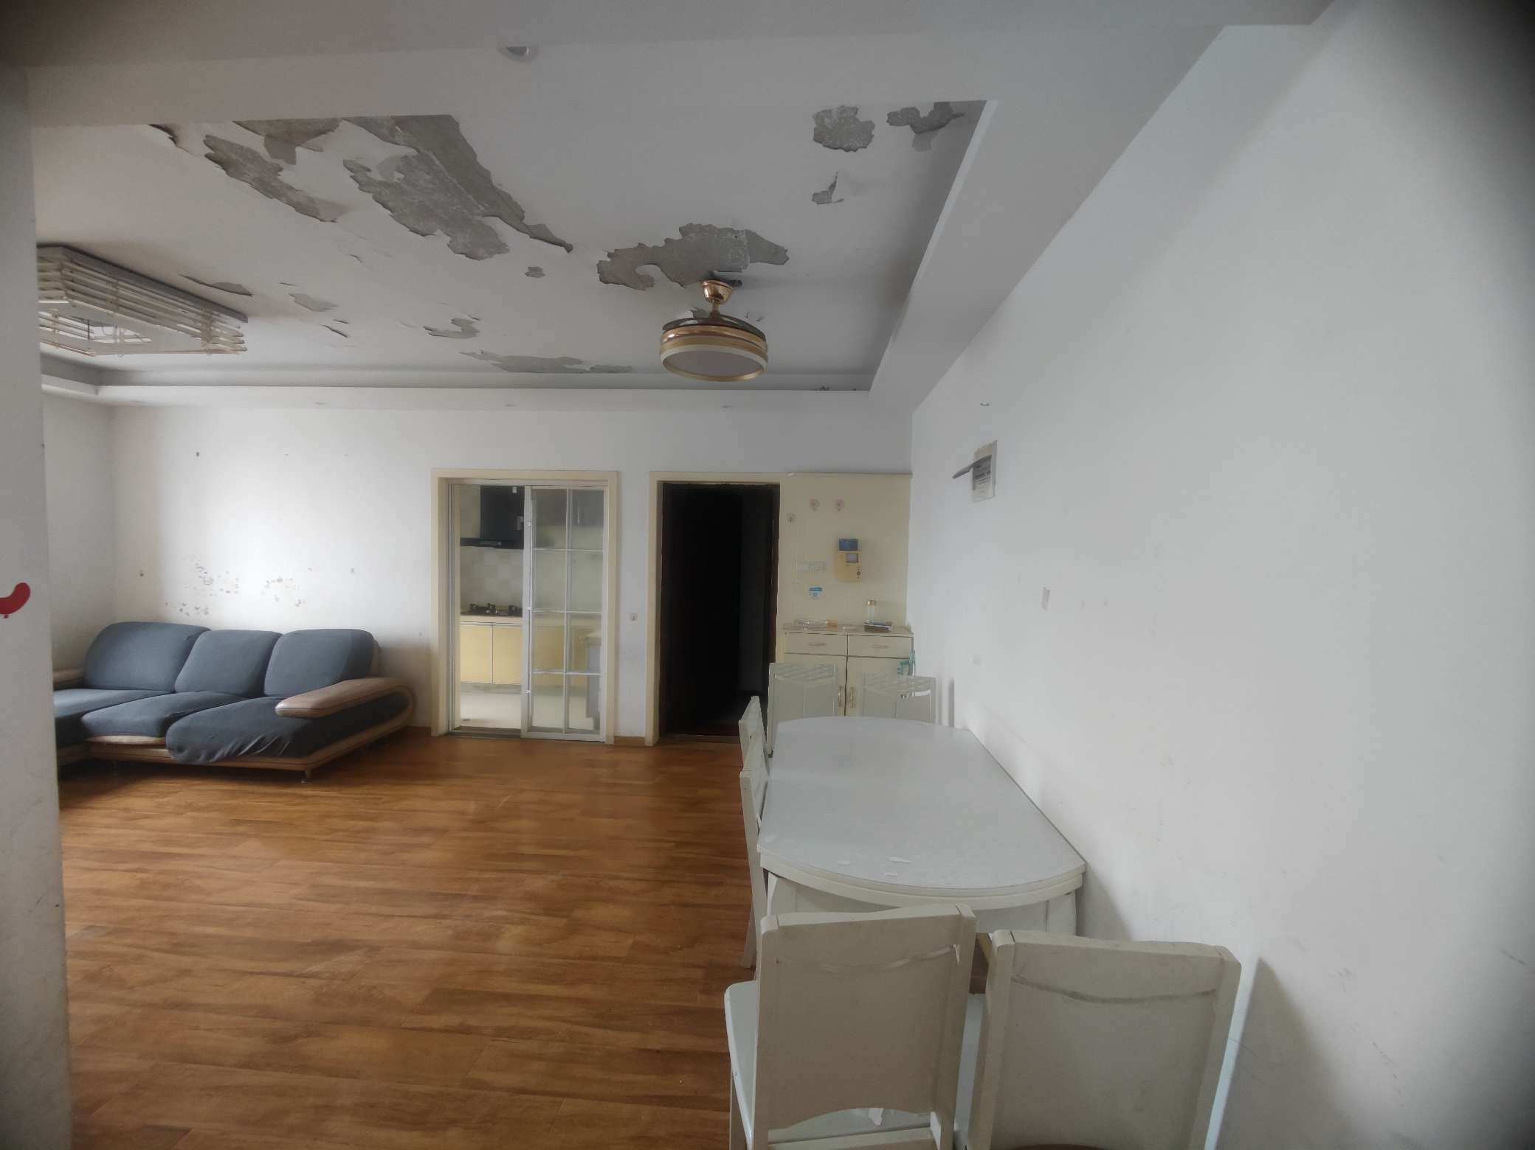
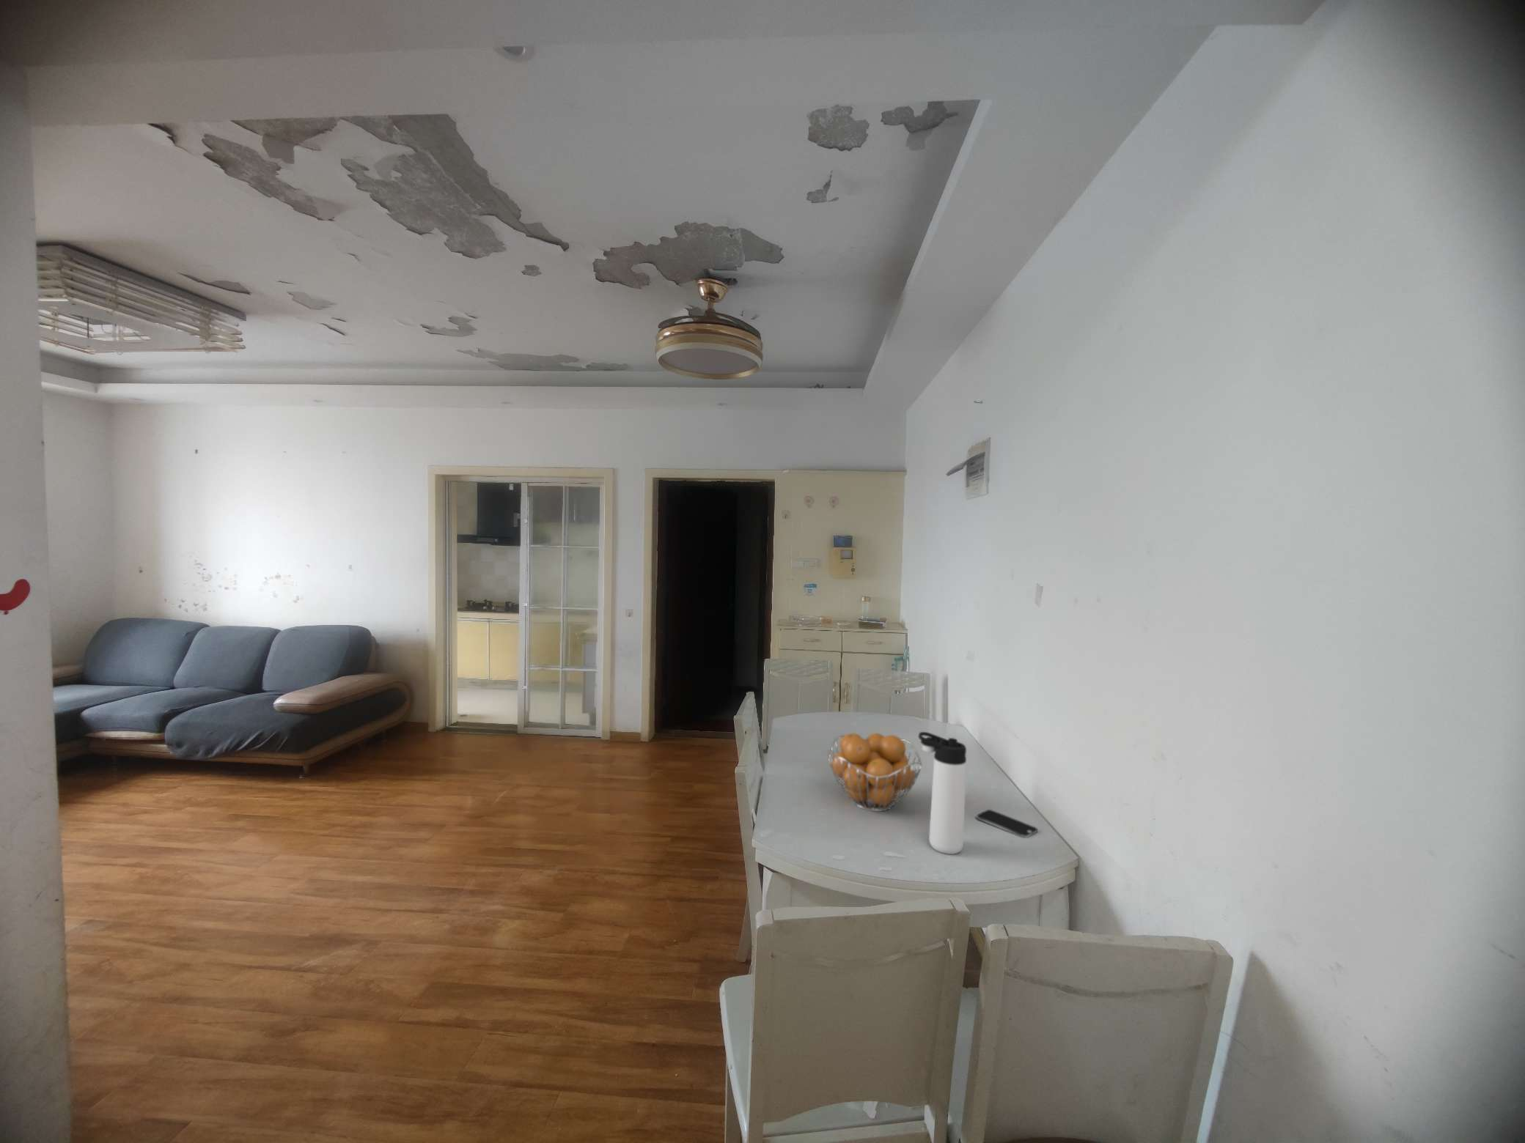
+ fruit basket (874, 768)
+ thermos bottle (940, 791)
+ smartphone (1006, 822)
